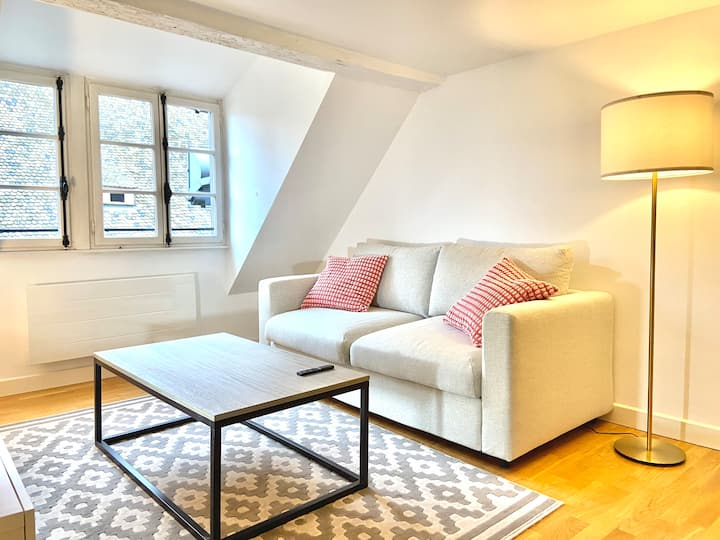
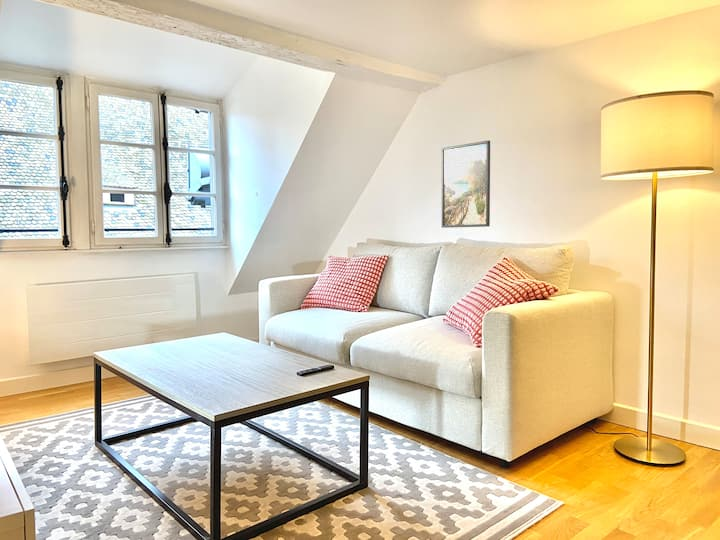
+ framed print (464, 186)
